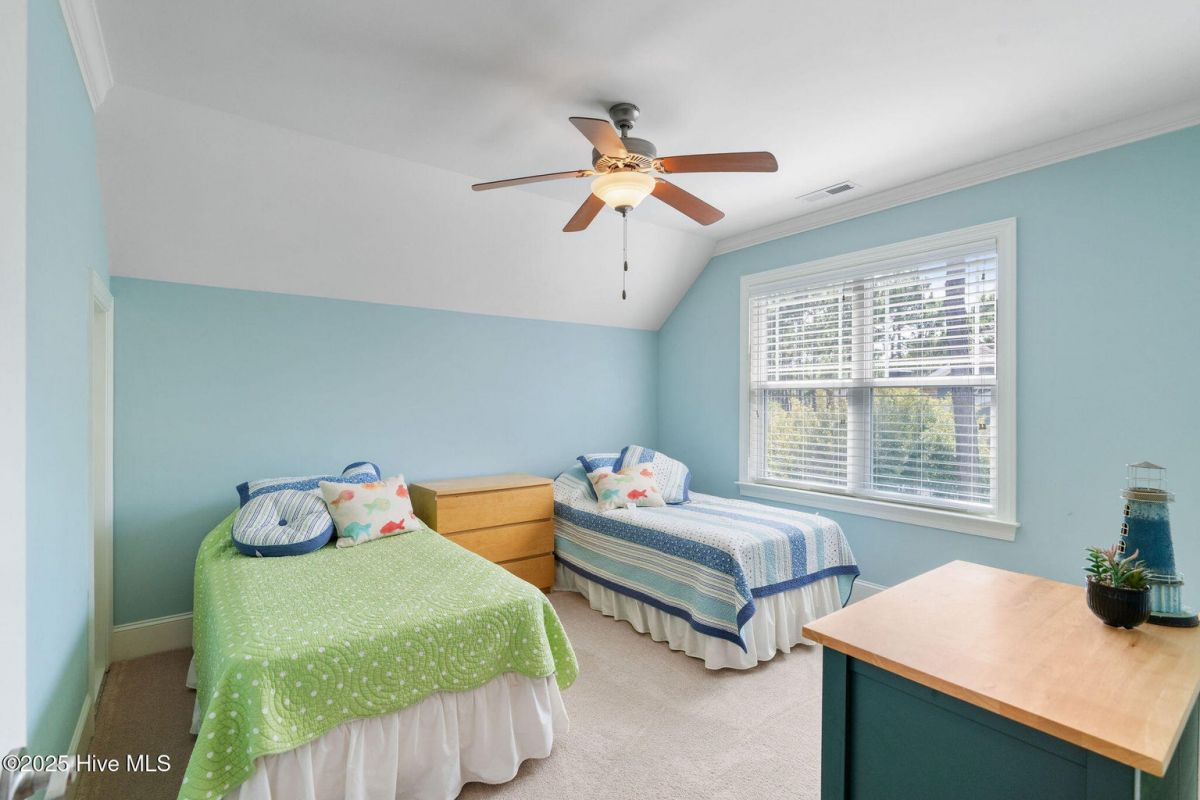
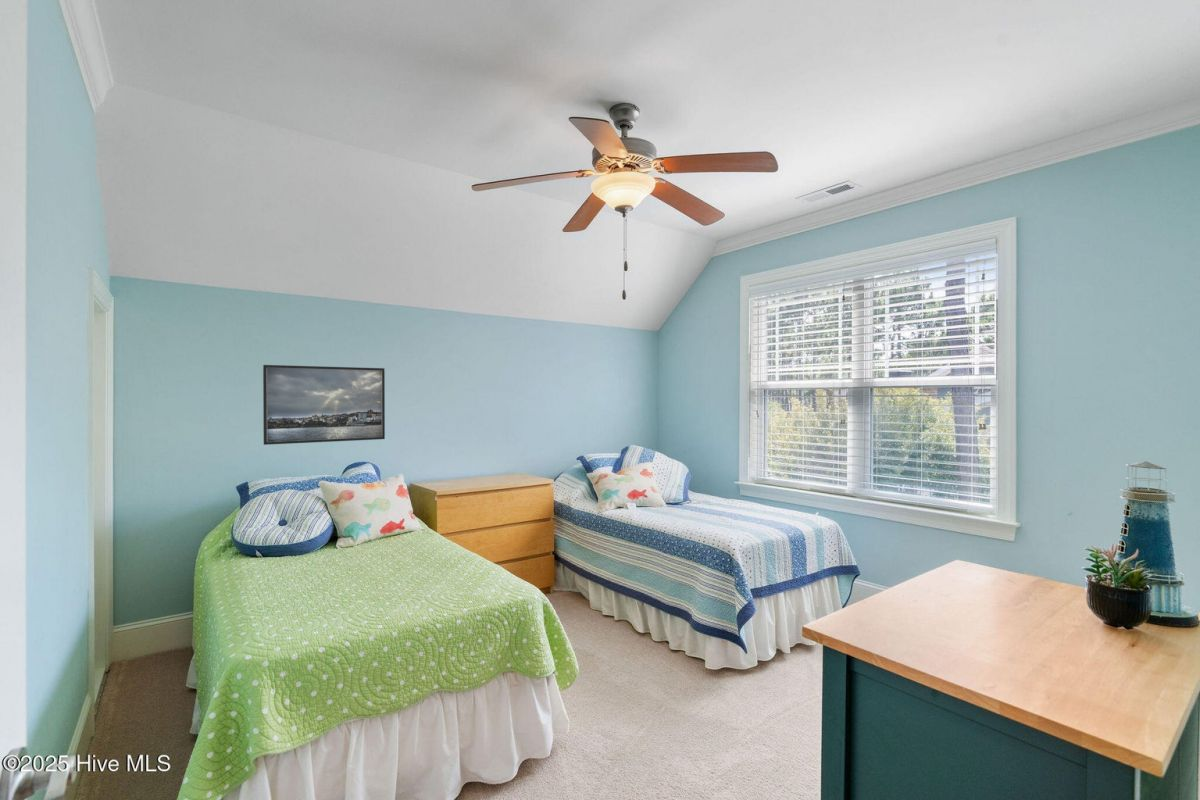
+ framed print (327, 404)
